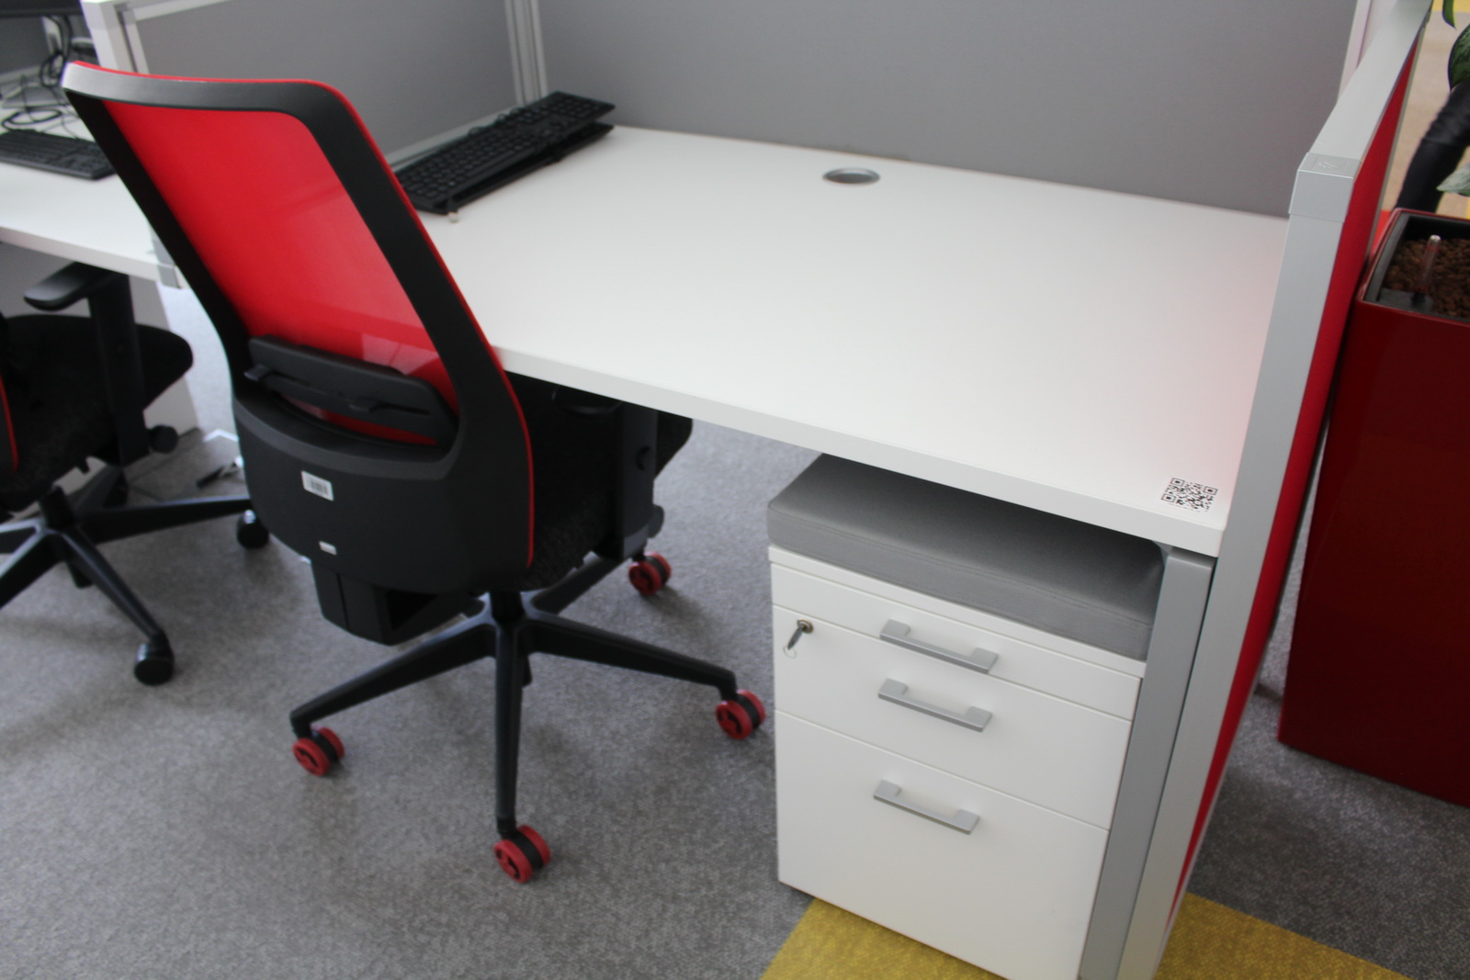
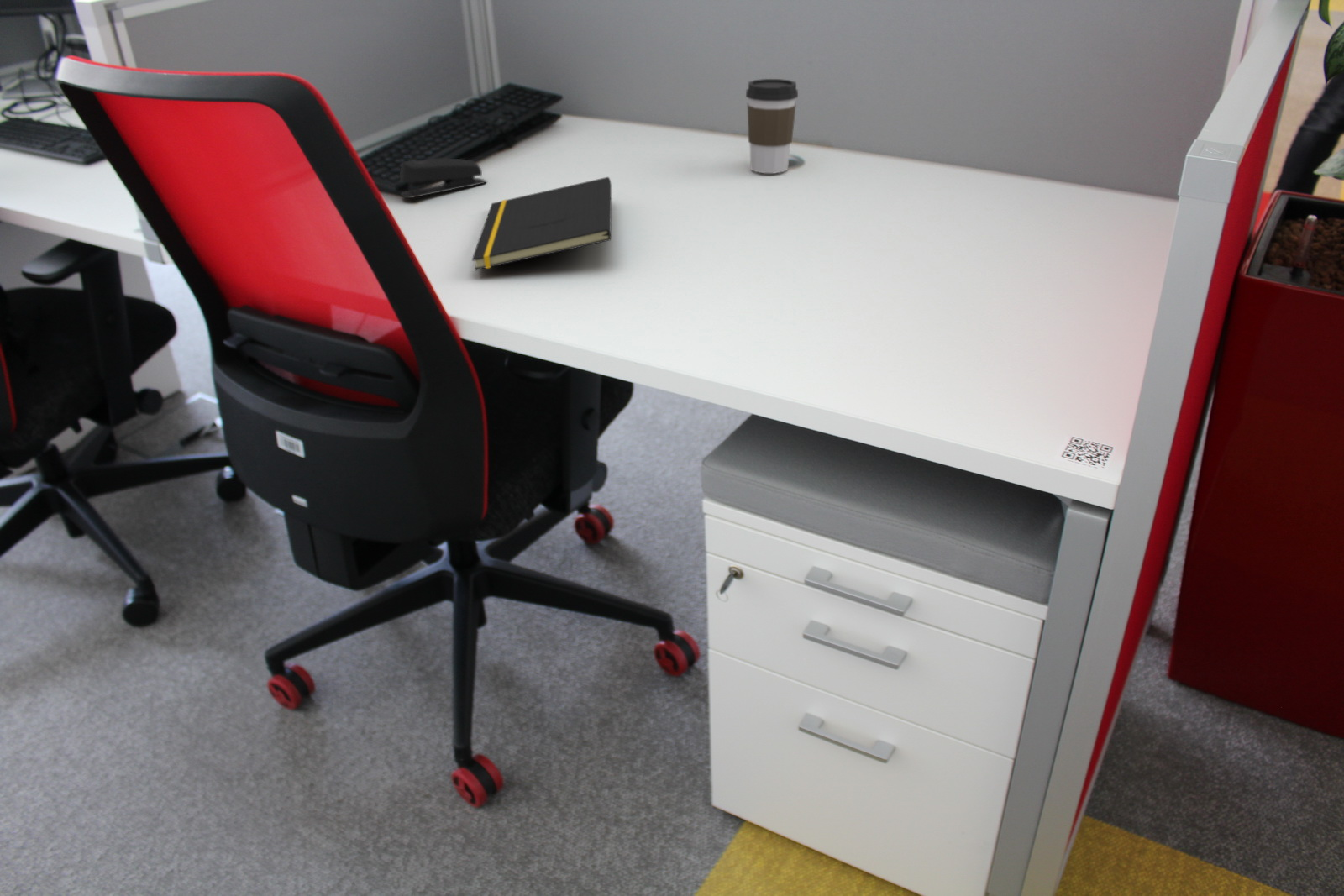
+ coffee cup (770, 126)
+ stapler (442, 172)
+ notepad (546, 220)
